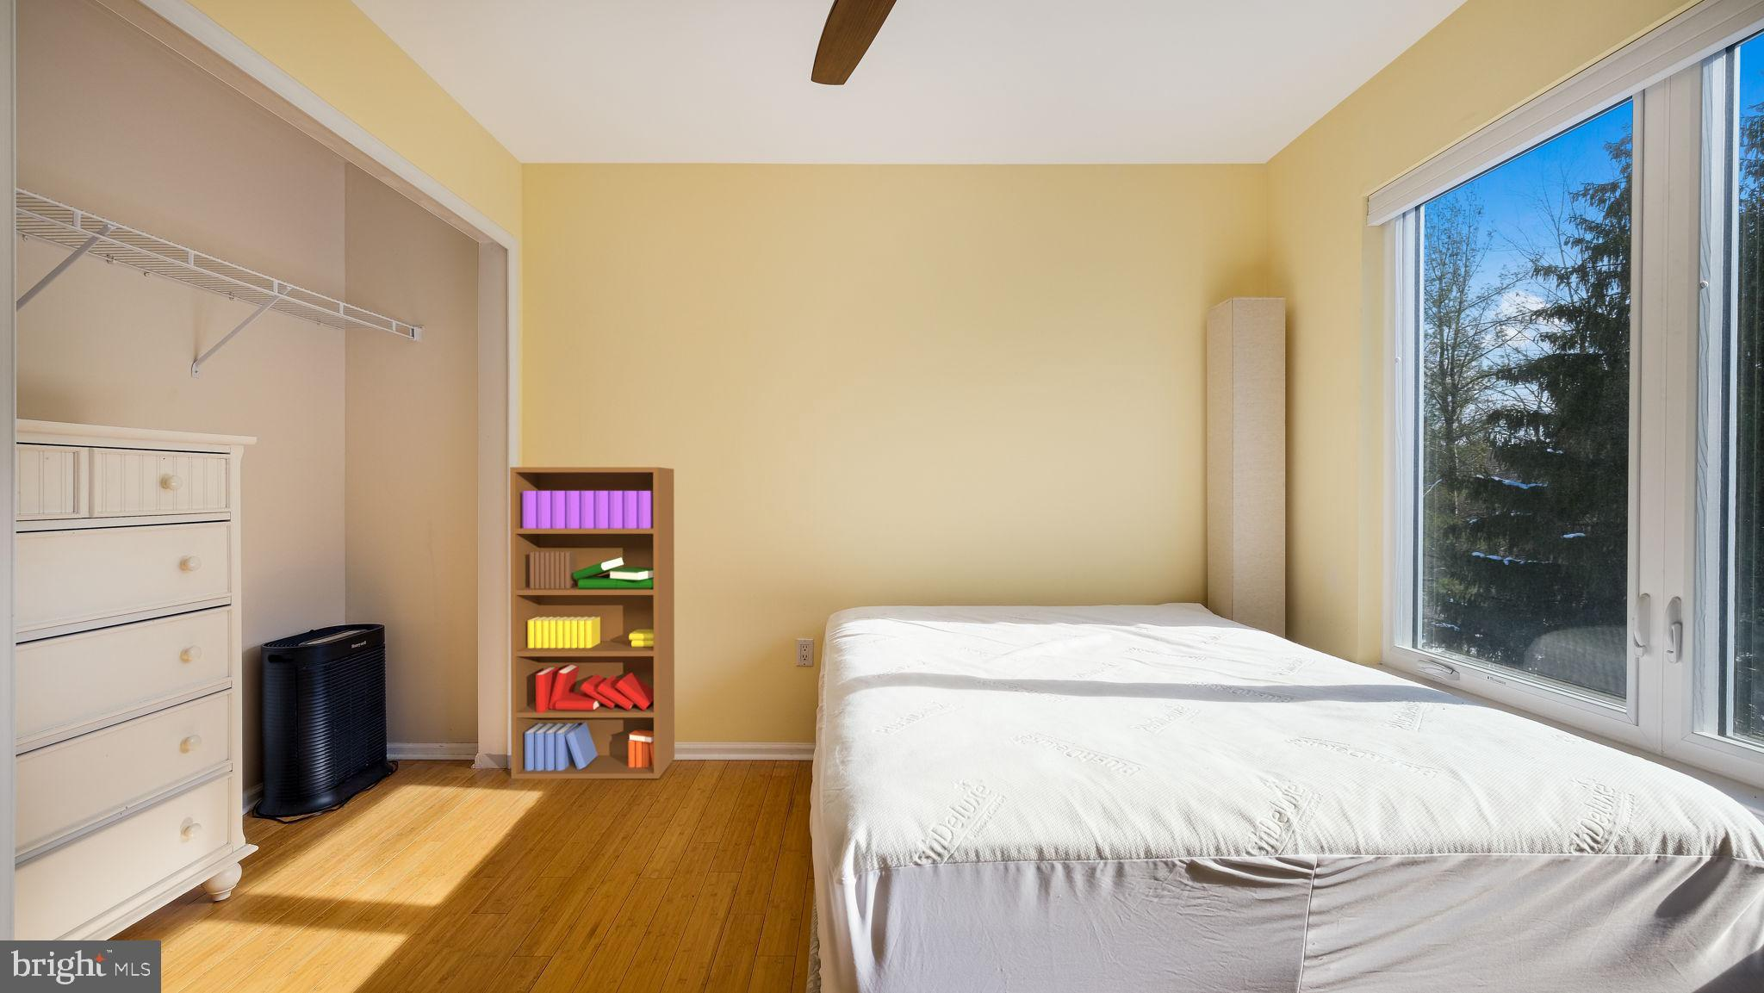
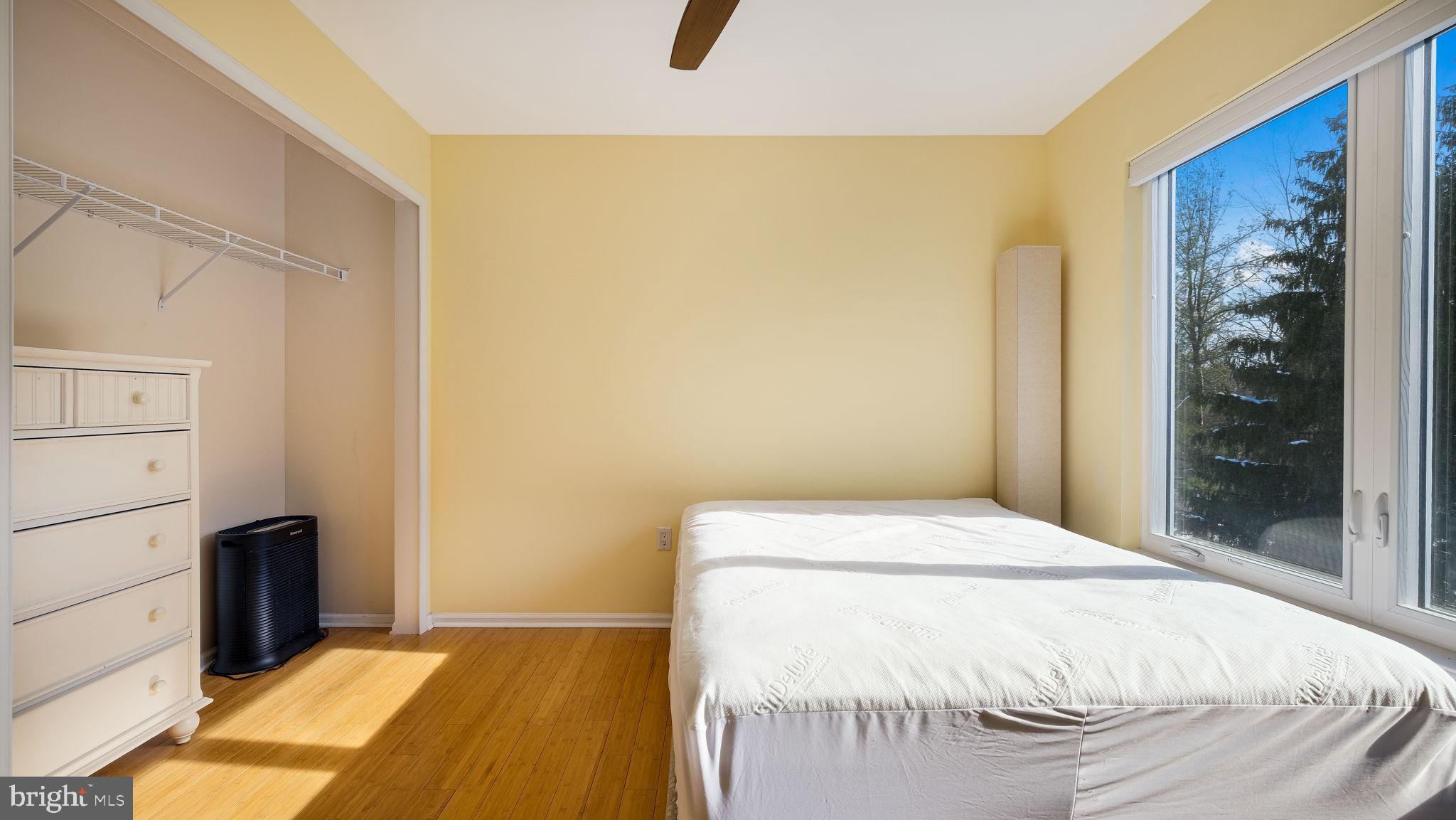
- bookshelf (595, 619)
